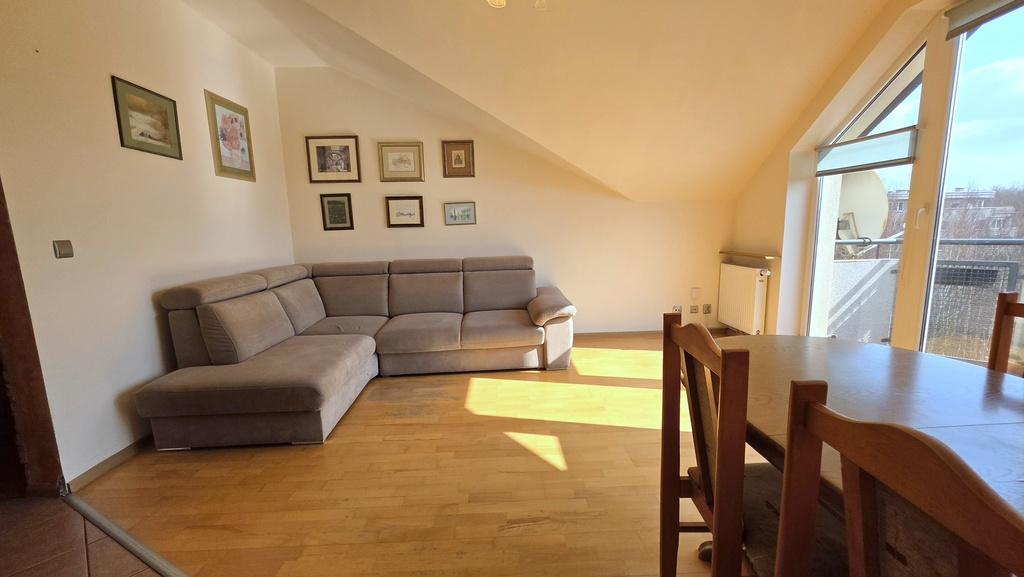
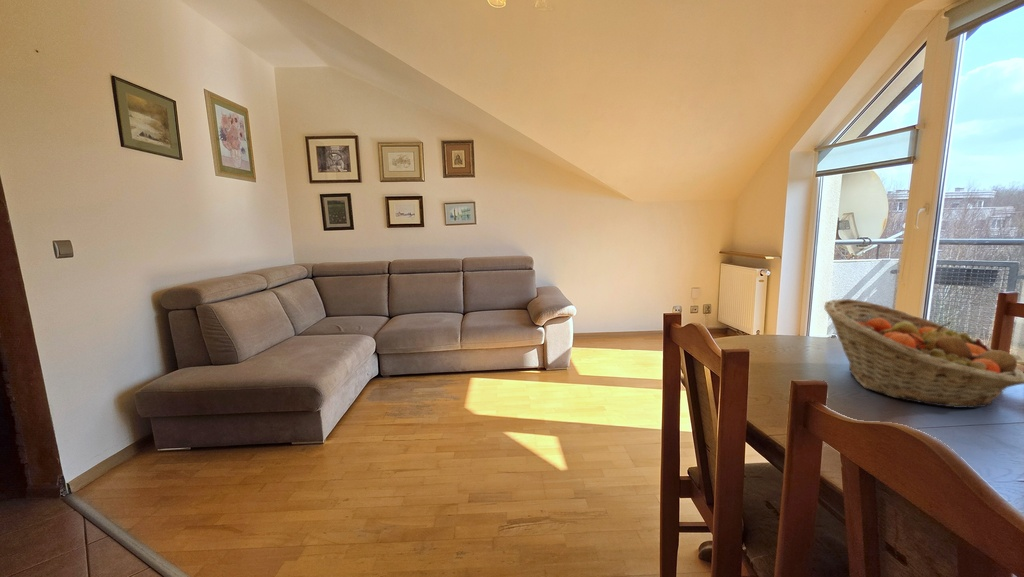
+ fruit basket (910, 346)
